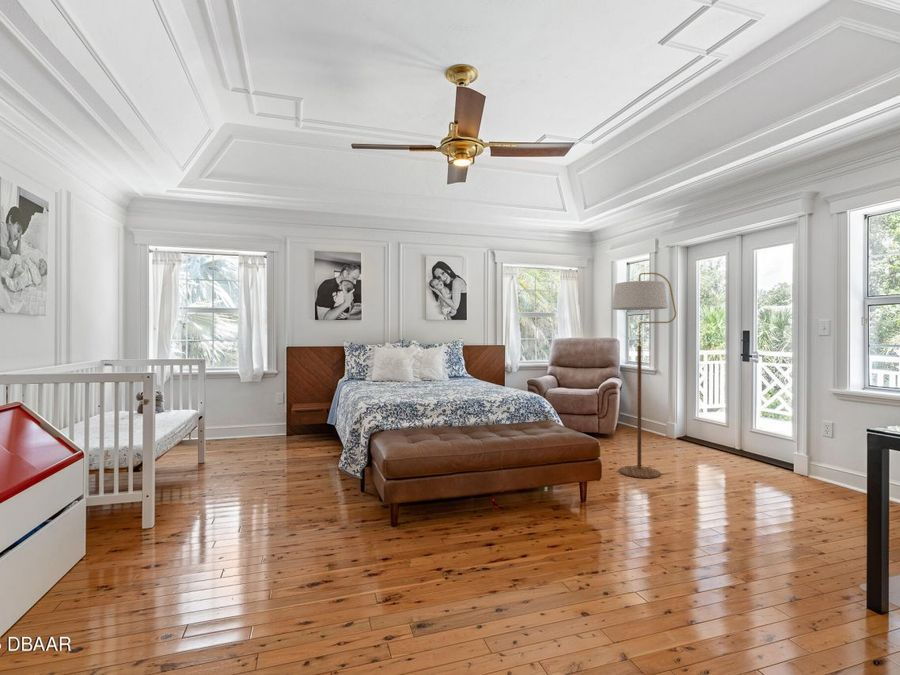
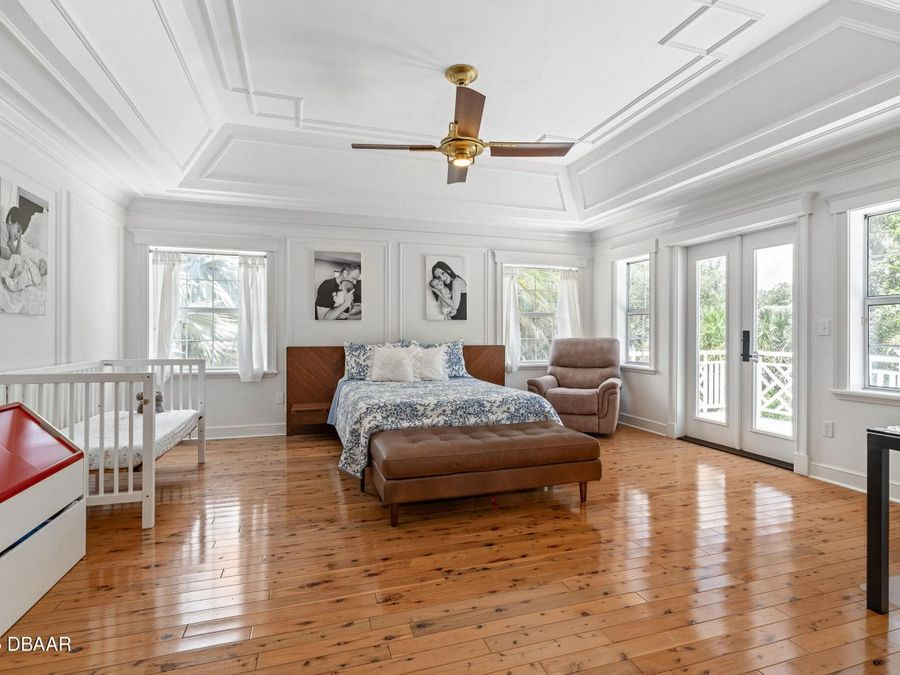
- floor lamp (640, 372)
